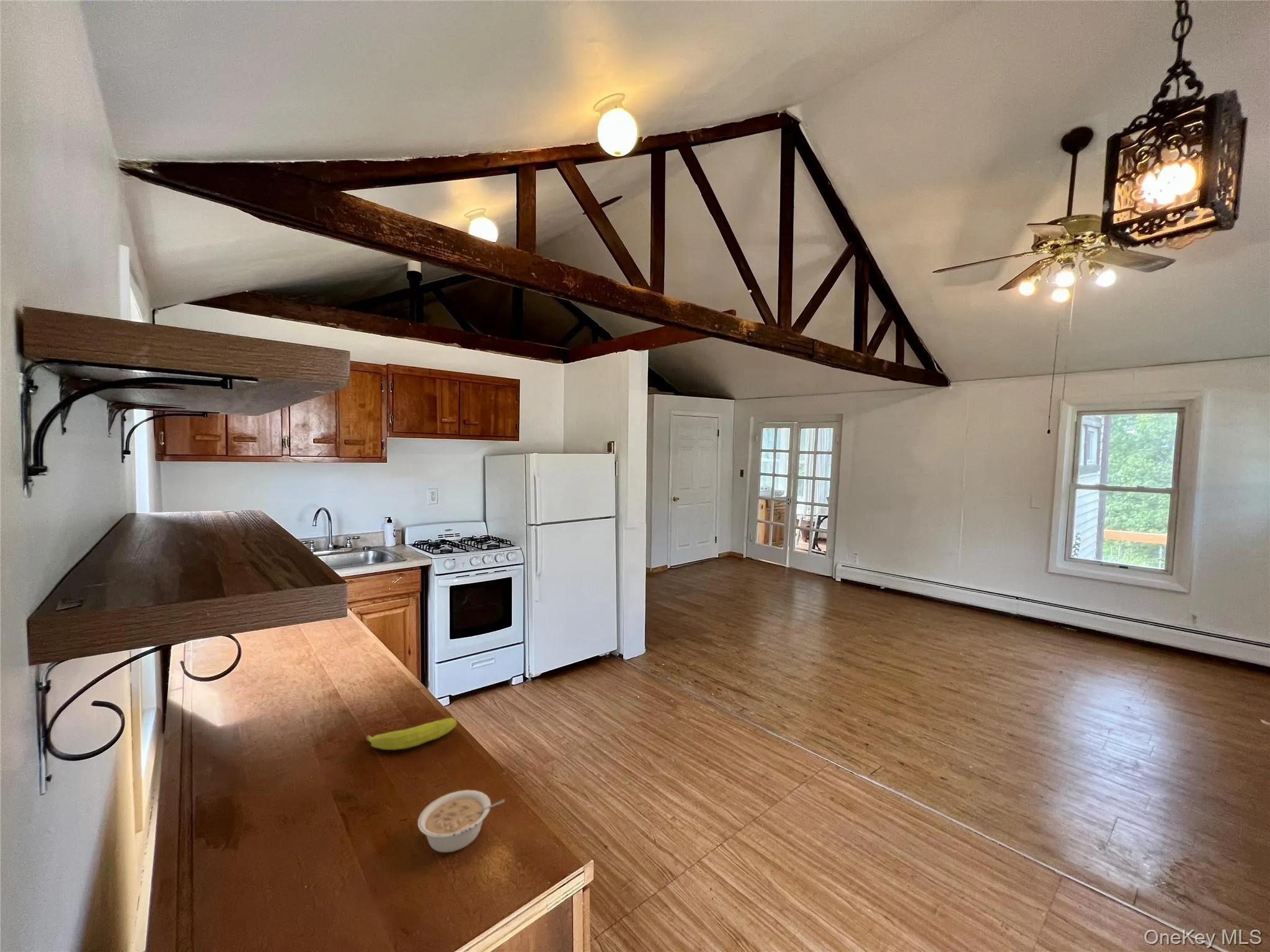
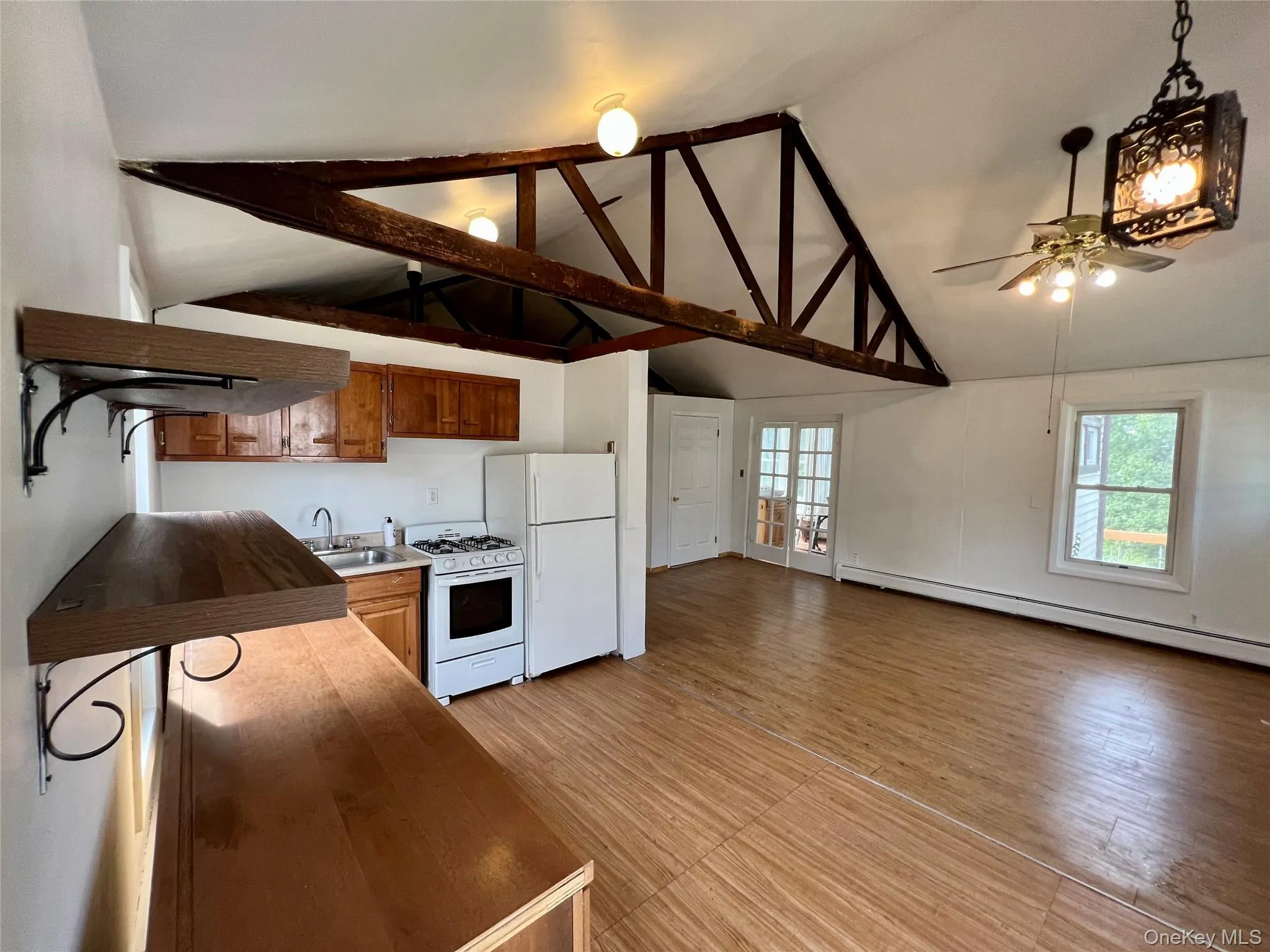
- legume (458, 819)
- fruit (414, 728)
